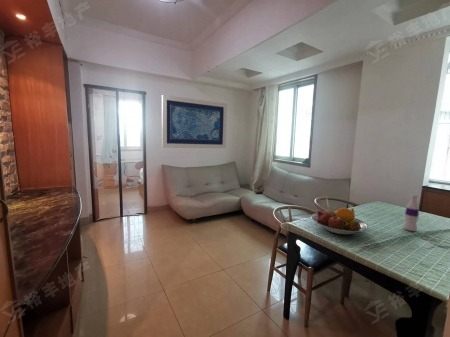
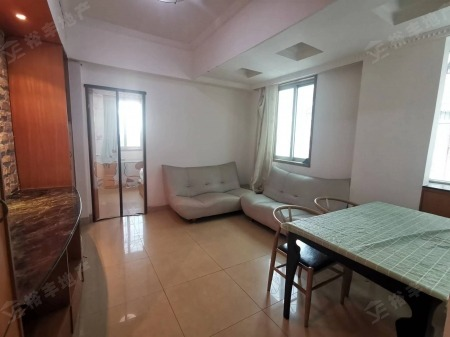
- wall art (196, 124)
- fruit bowl (338, 218)
- bottle (411, 212)
